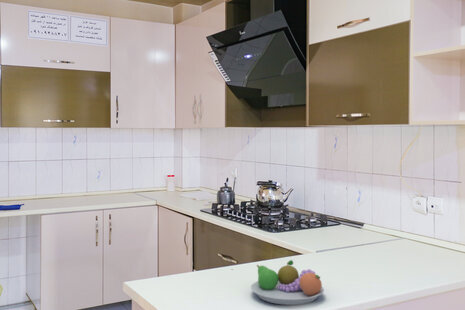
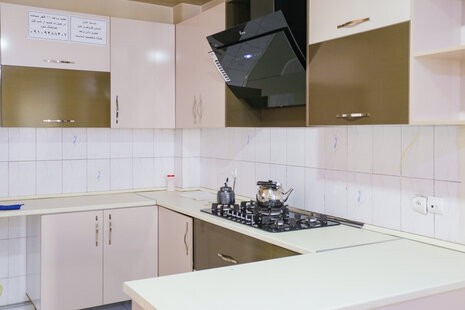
- fruit bowl (285, 279)
